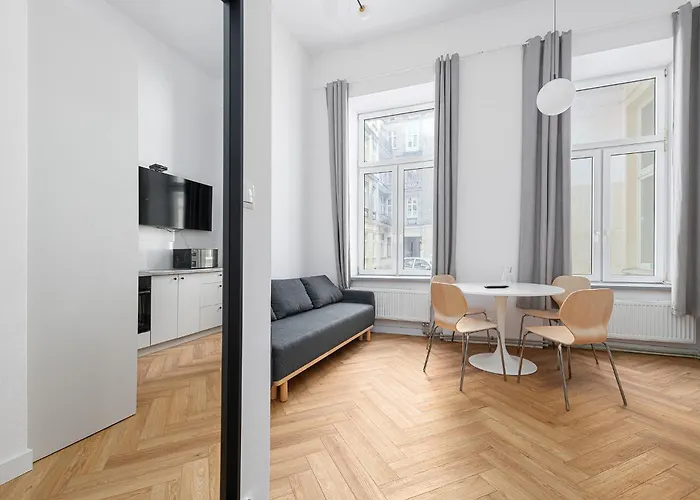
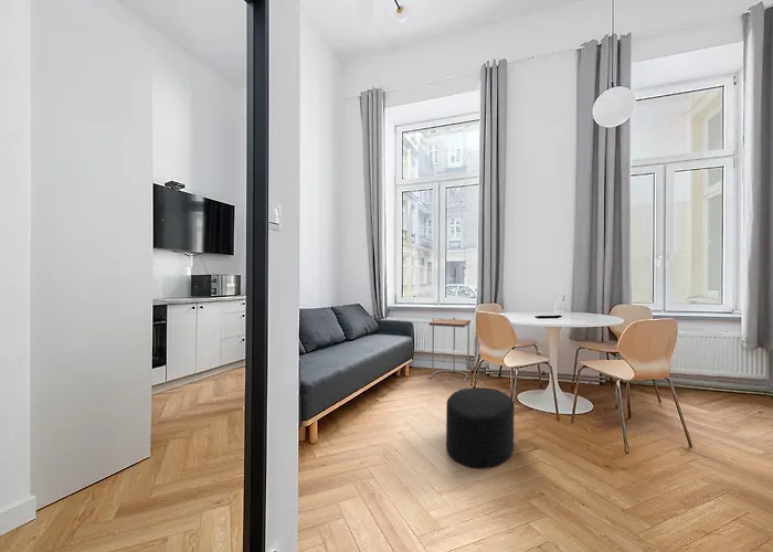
+ ottoman (479, 421)
+ side table (454, 347)
